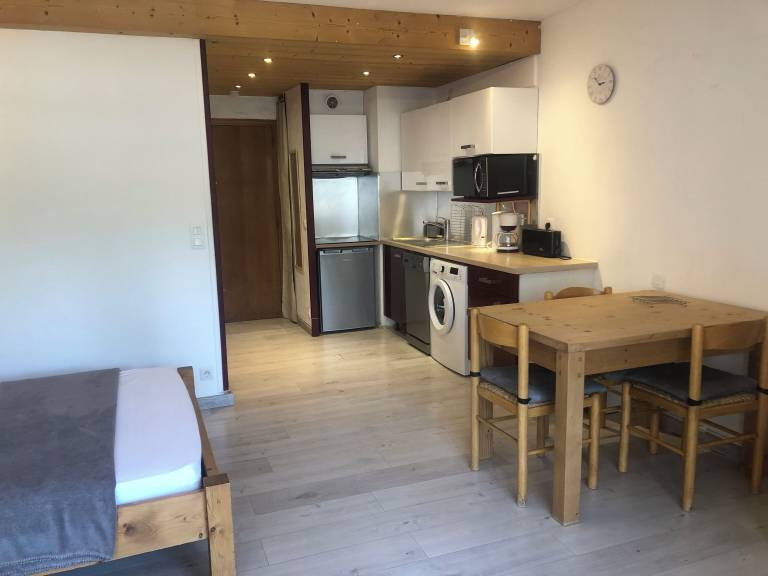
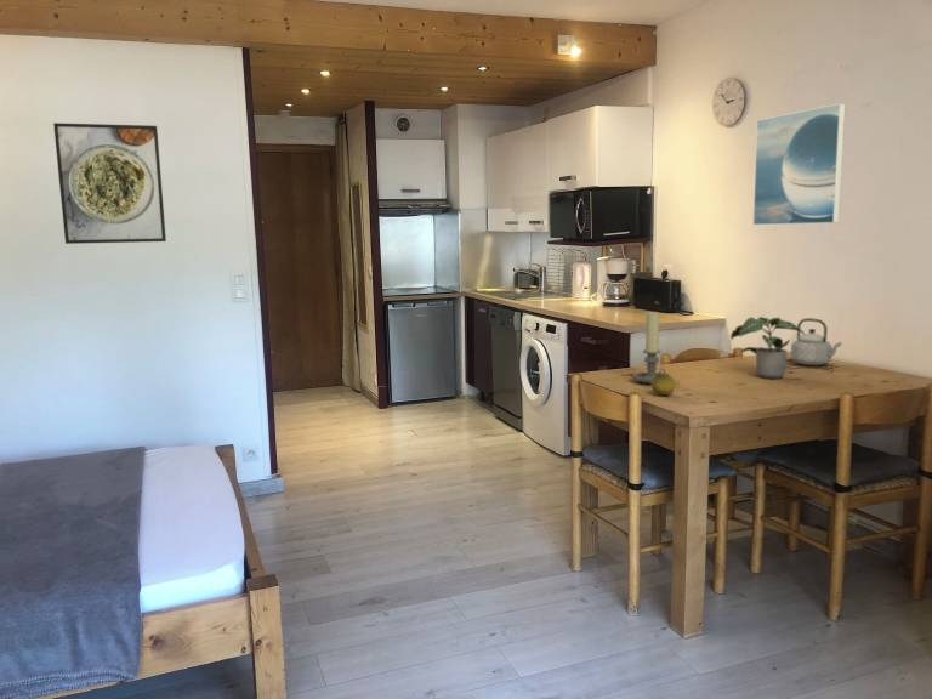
+ fruit (663, 383)
+ potted plant (768, 346)
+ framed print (112, 183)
+ teapot (817, 341)
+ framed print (795, 169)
+ candle holder (654, 346)
